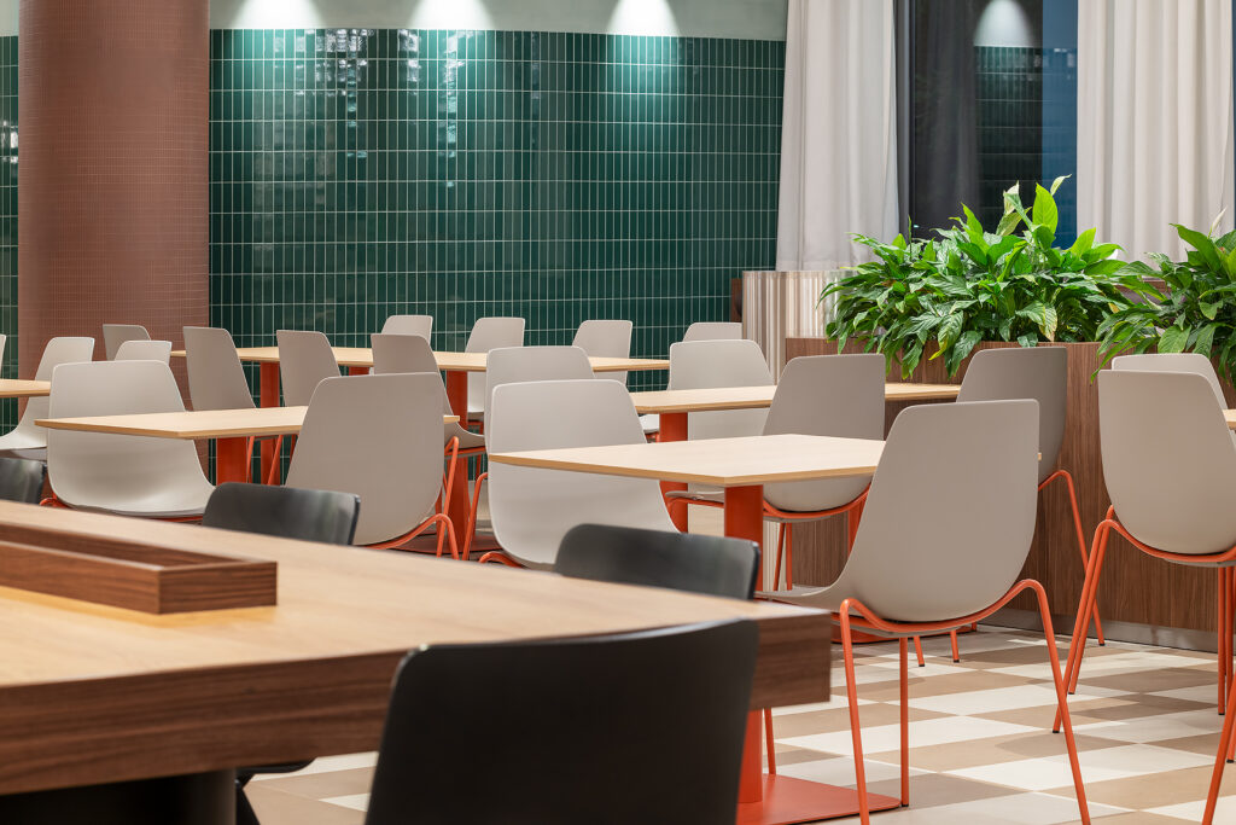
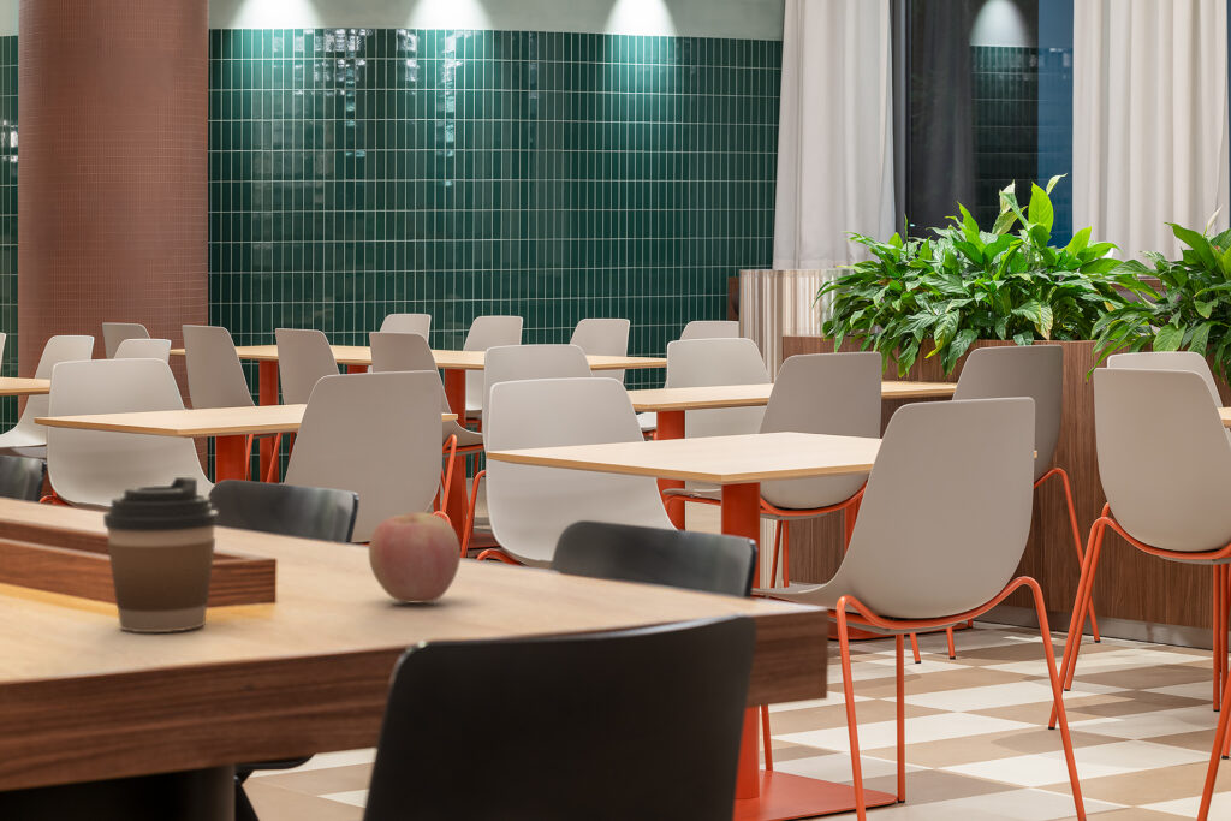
+ apple (415, 558)
+ coffee cup (161, 552)
